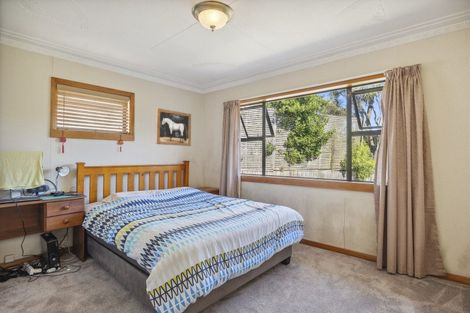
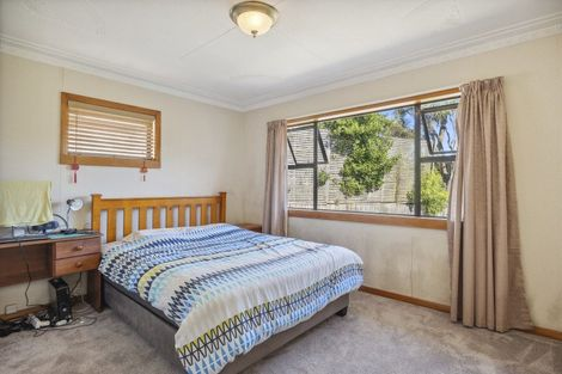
- wall art (174, 128)
